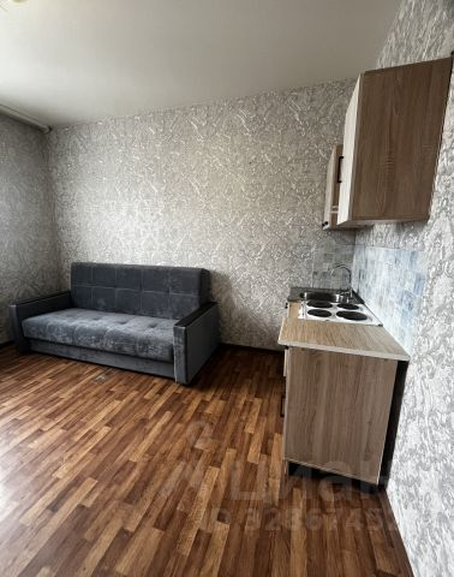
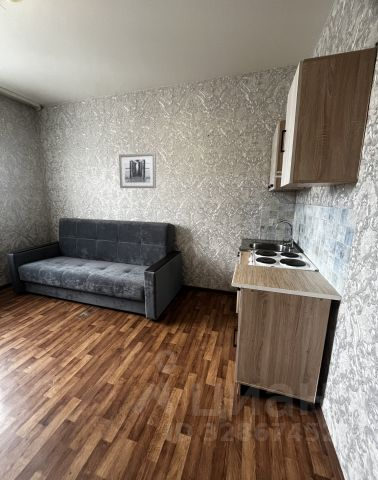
+ wall art (137, 171)
